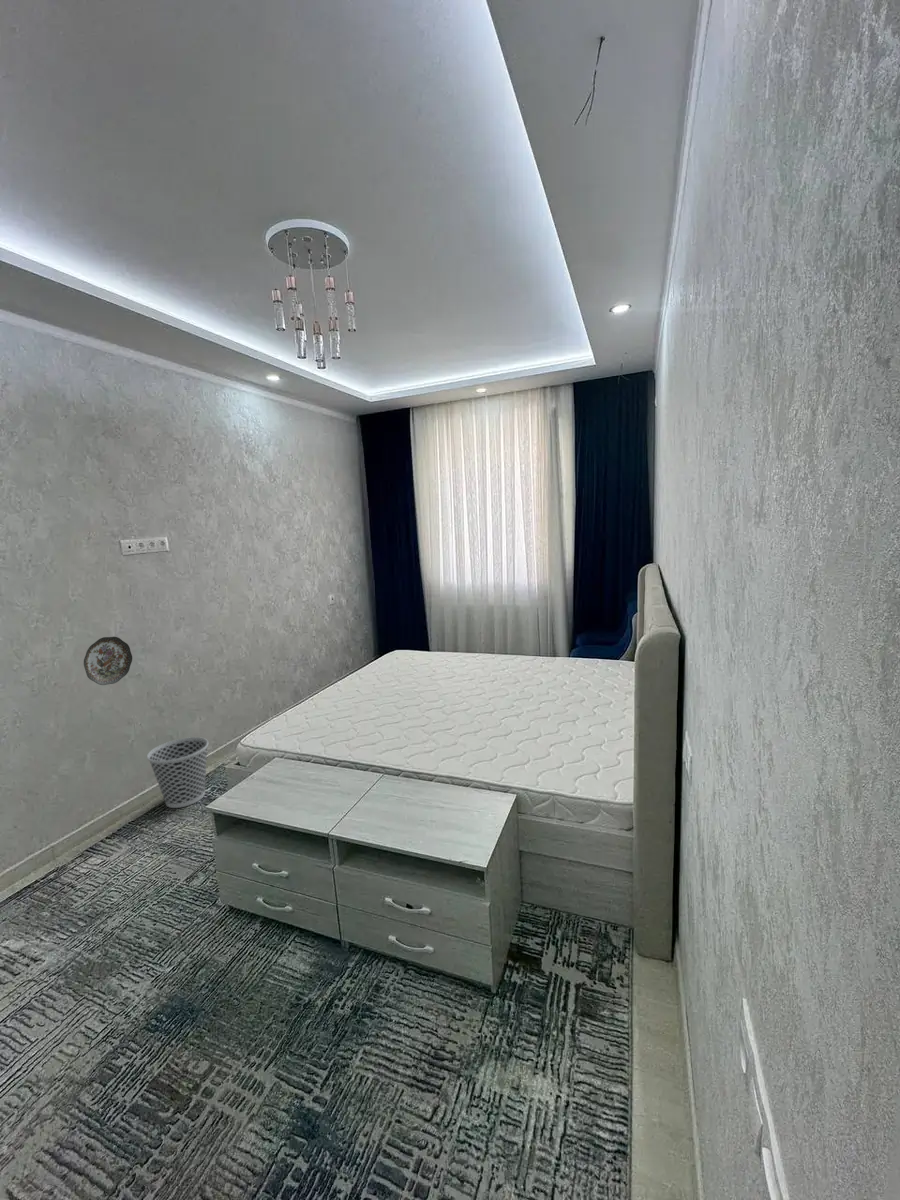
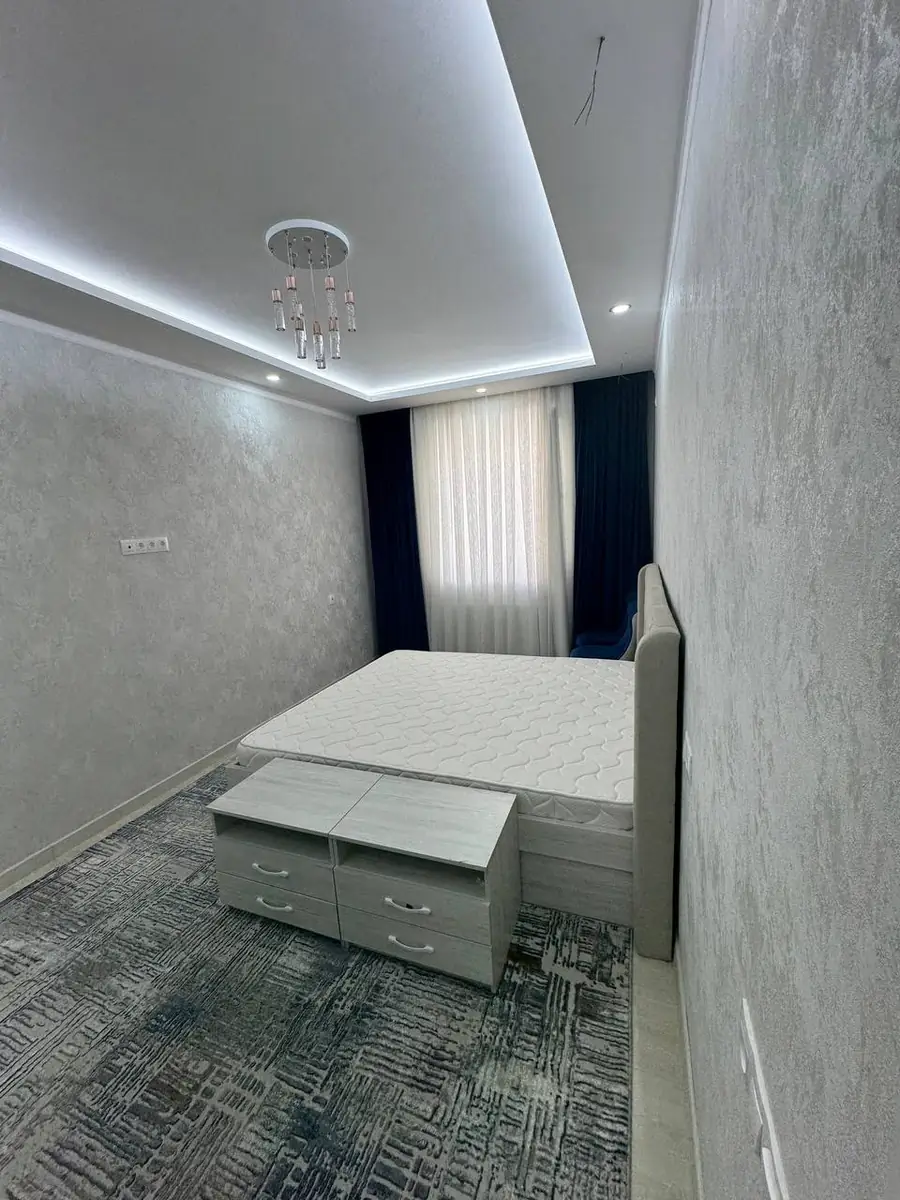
- wastebasket (182, 773)
- decorative plate (107, 660)
